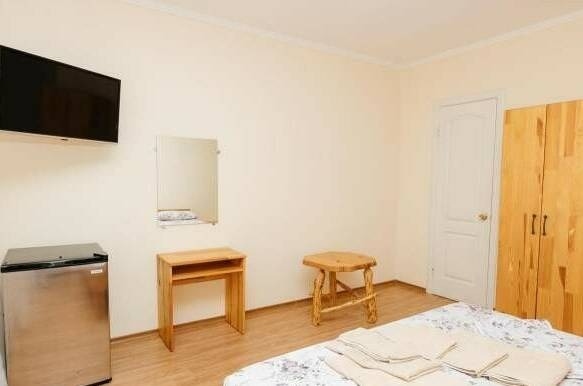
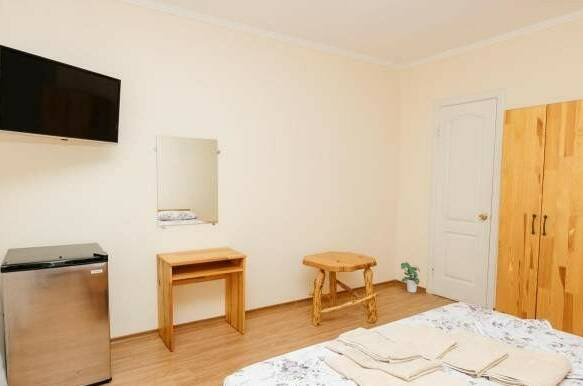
+ potted plant (409, 277)
